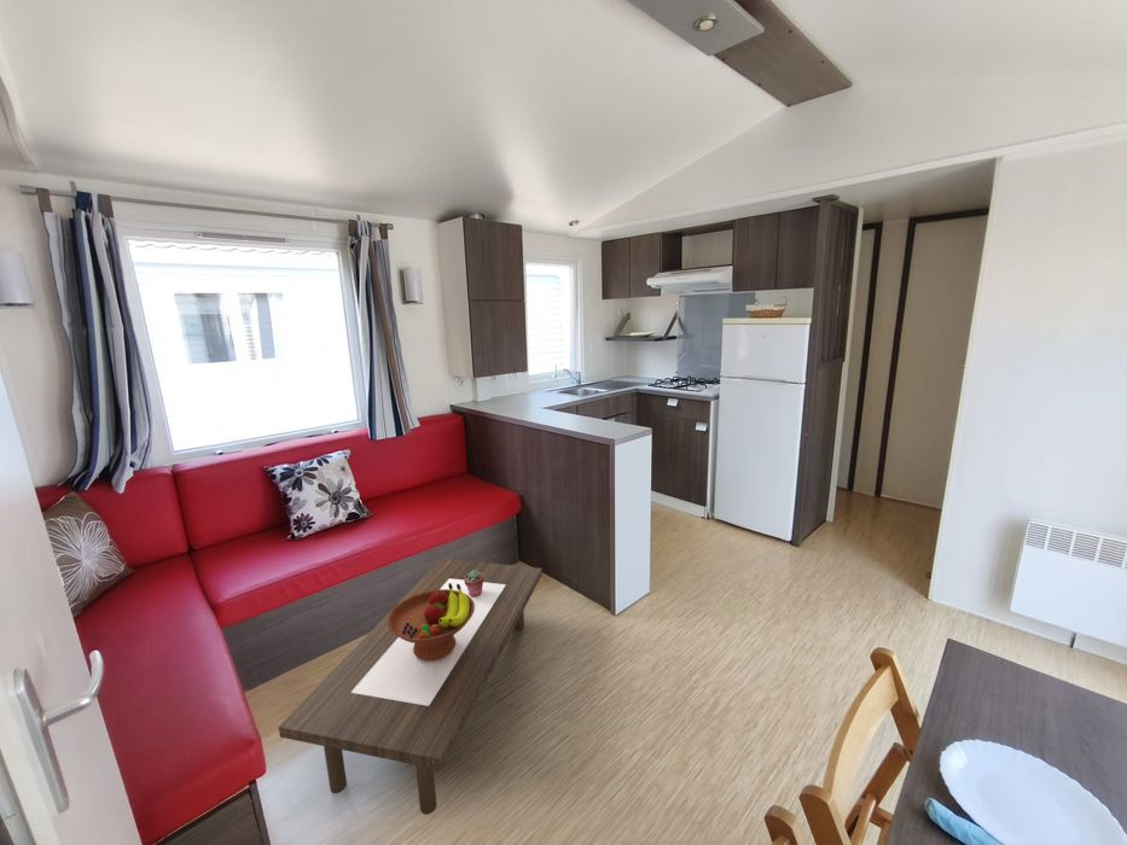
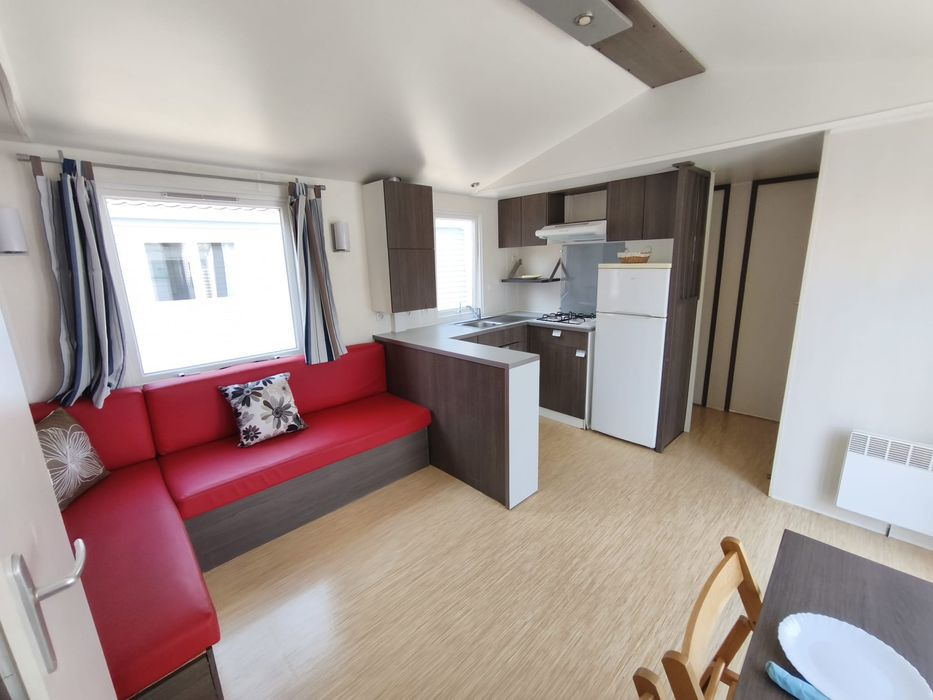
- coffee table (443, 660)
- potted succulent (474, 579)
- fruit bowl (432, 623)
